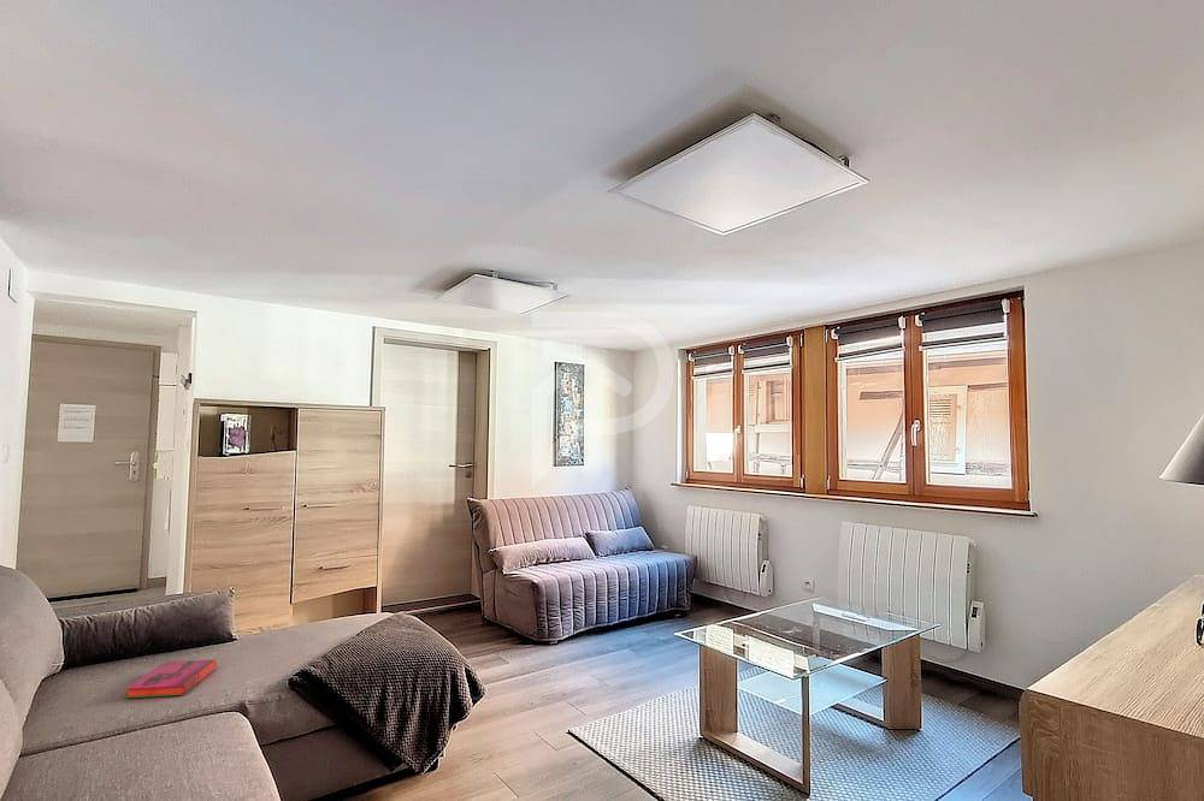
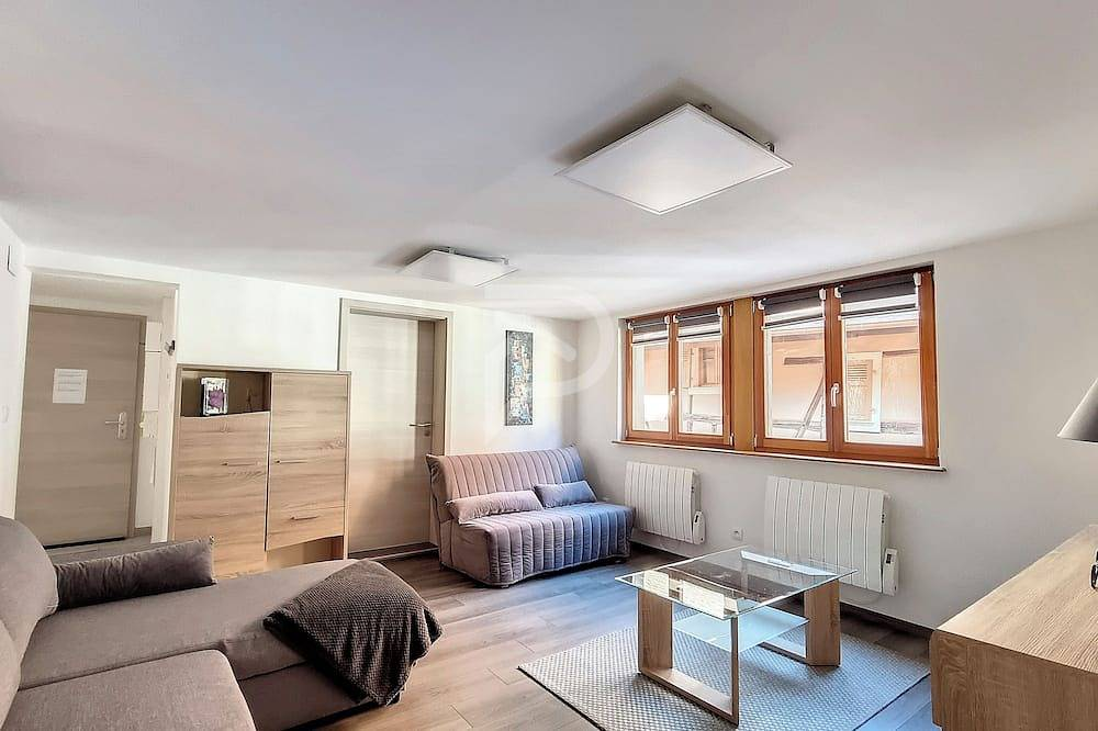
- hardback book (173, 677)
